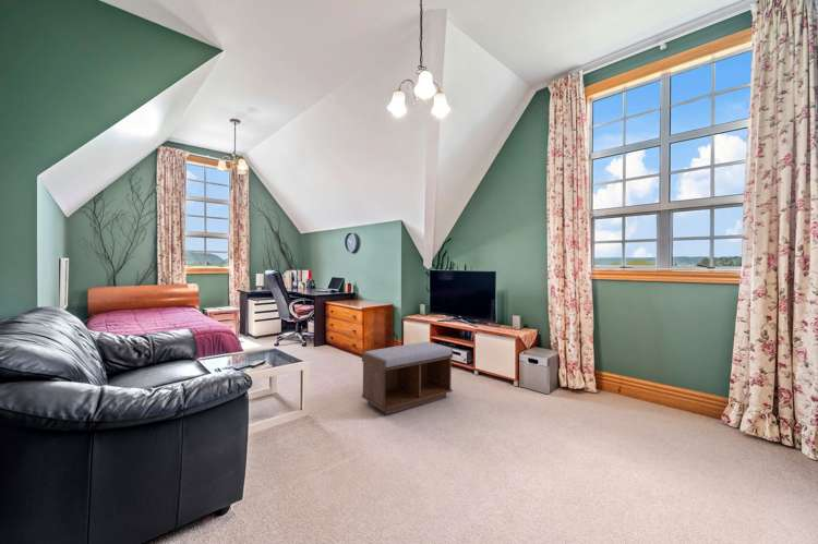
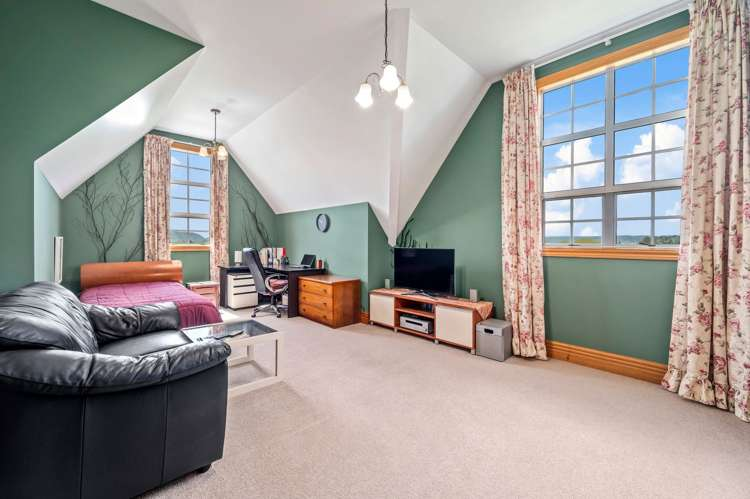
- bench (408, 374)
